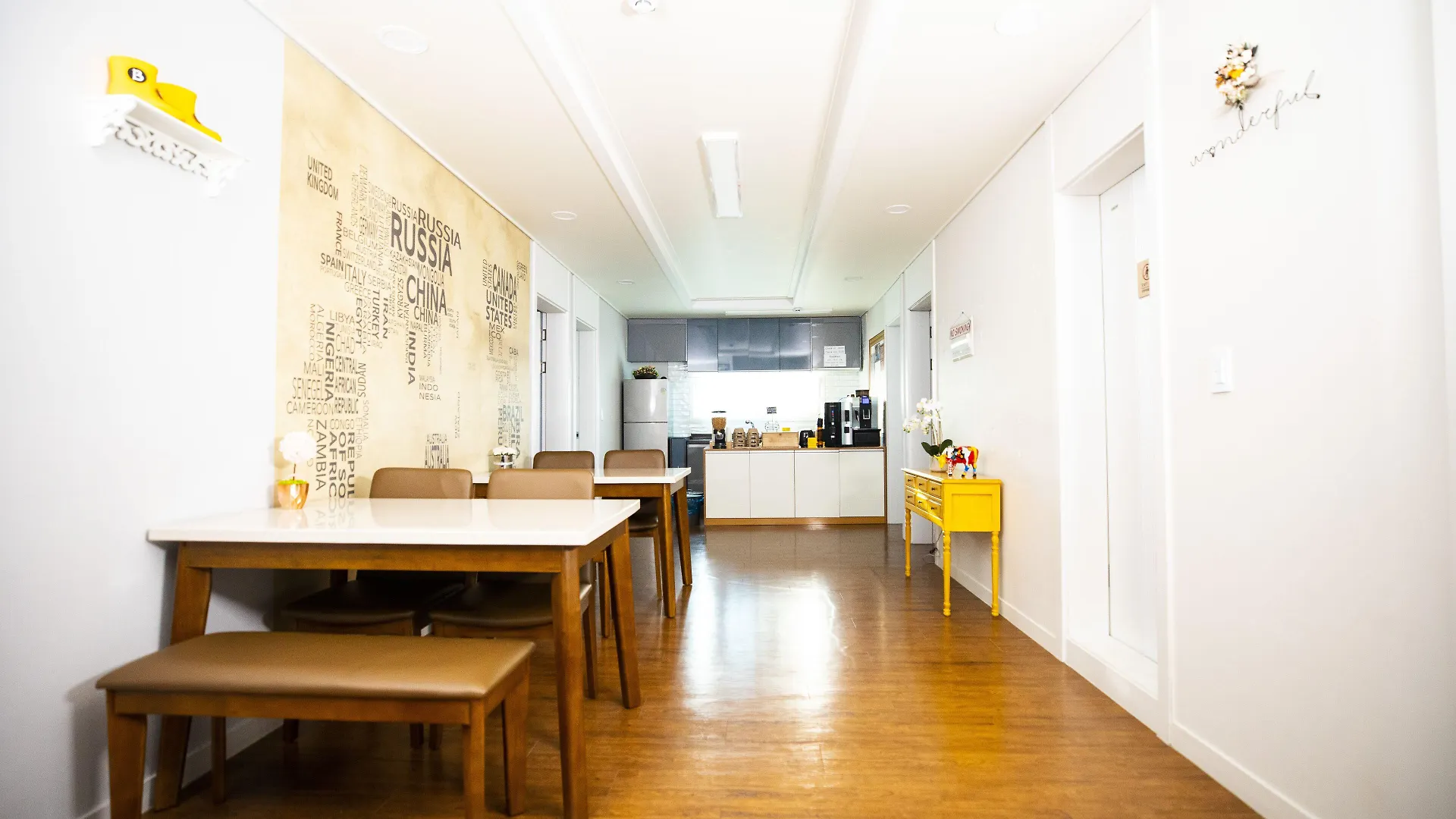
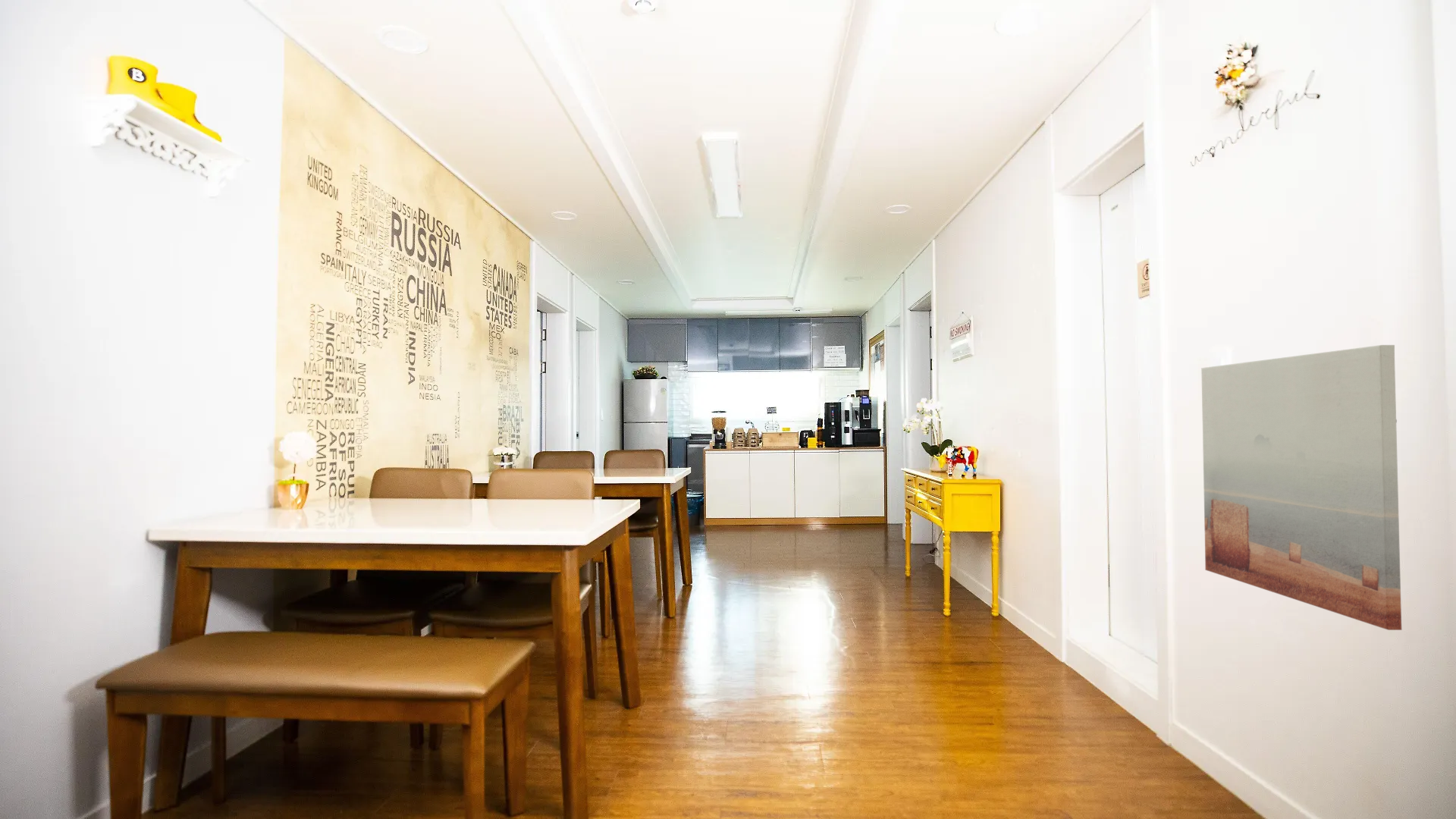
+ wall art (1285, 476)
